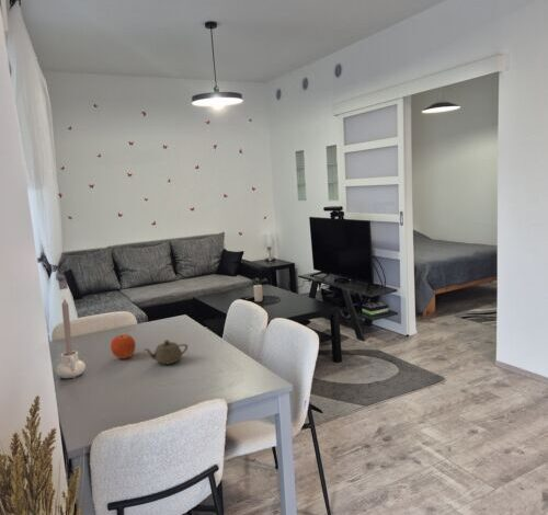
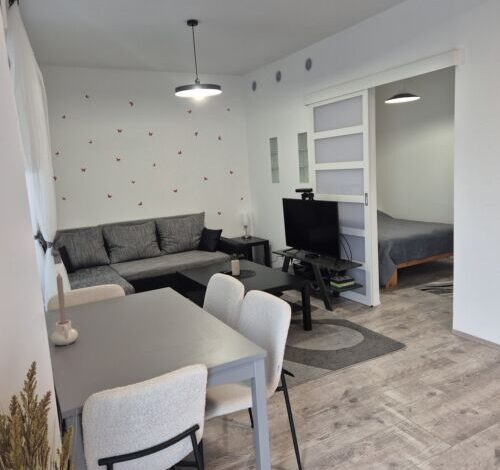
- teapot (165, 351)
- fruit (123, 345)
